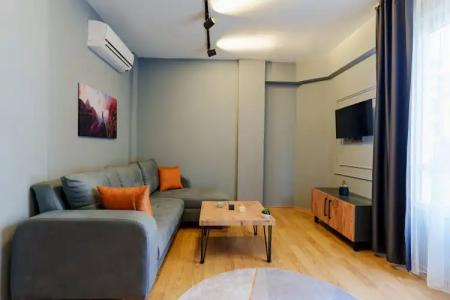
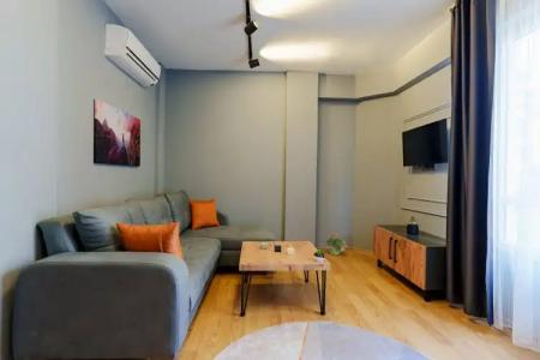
+ potted plant (336, 242)
